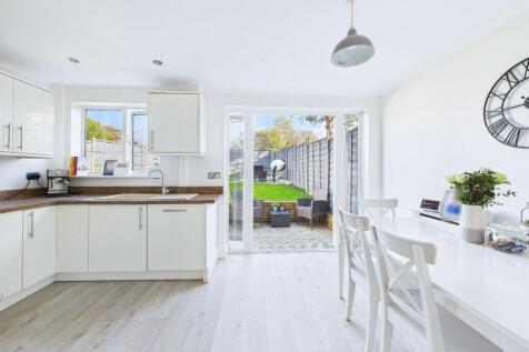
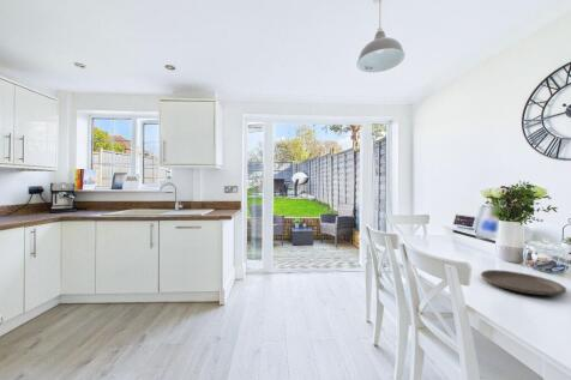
+ plate (519, 282)
